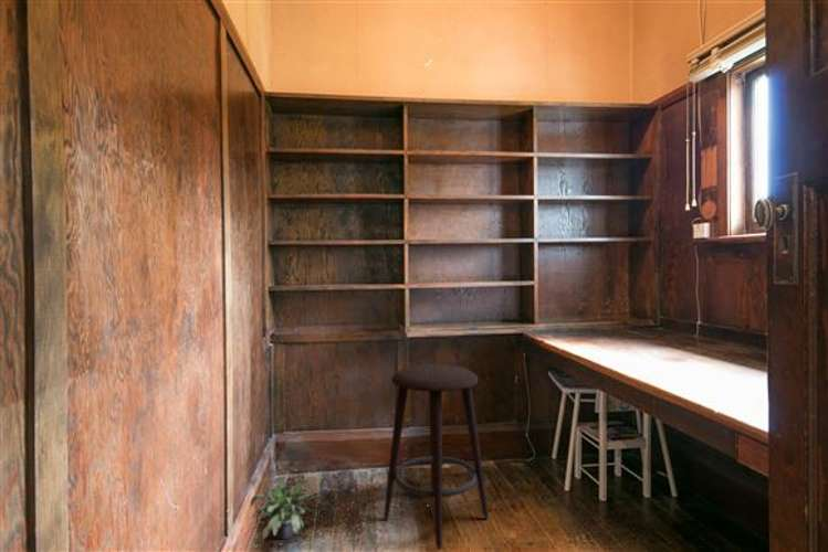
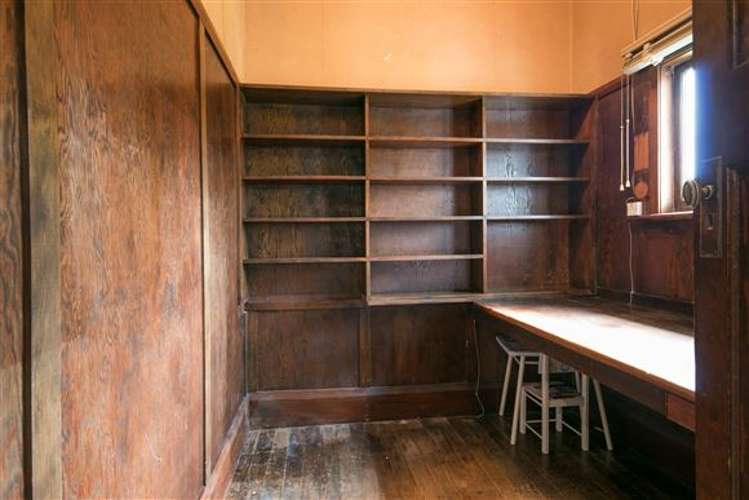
- stool (434, 445)
- potted plant (287, 508)
